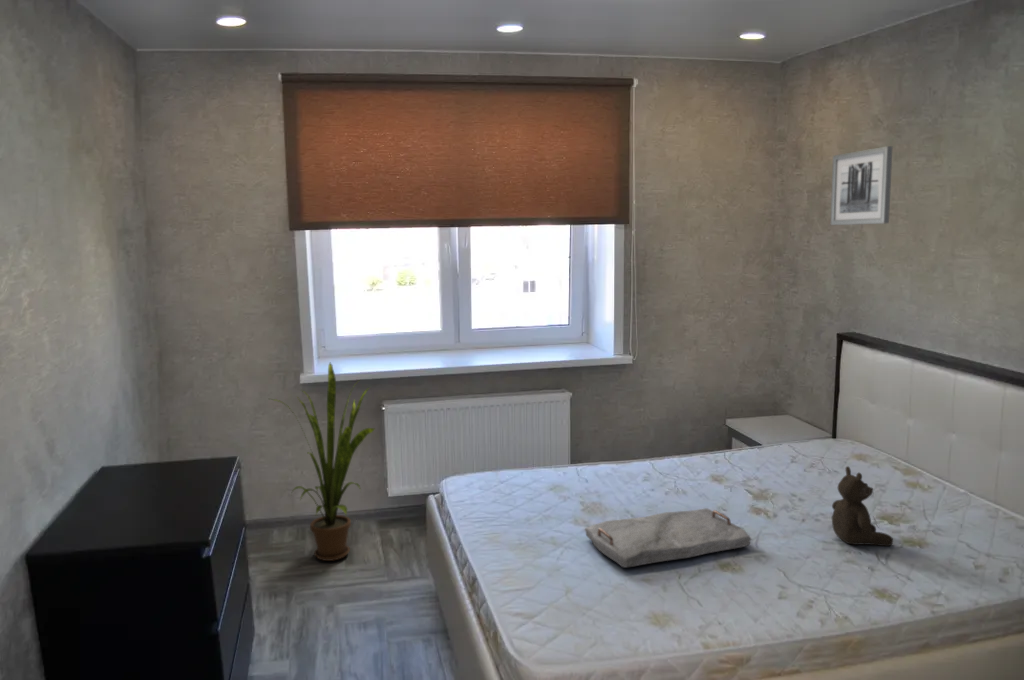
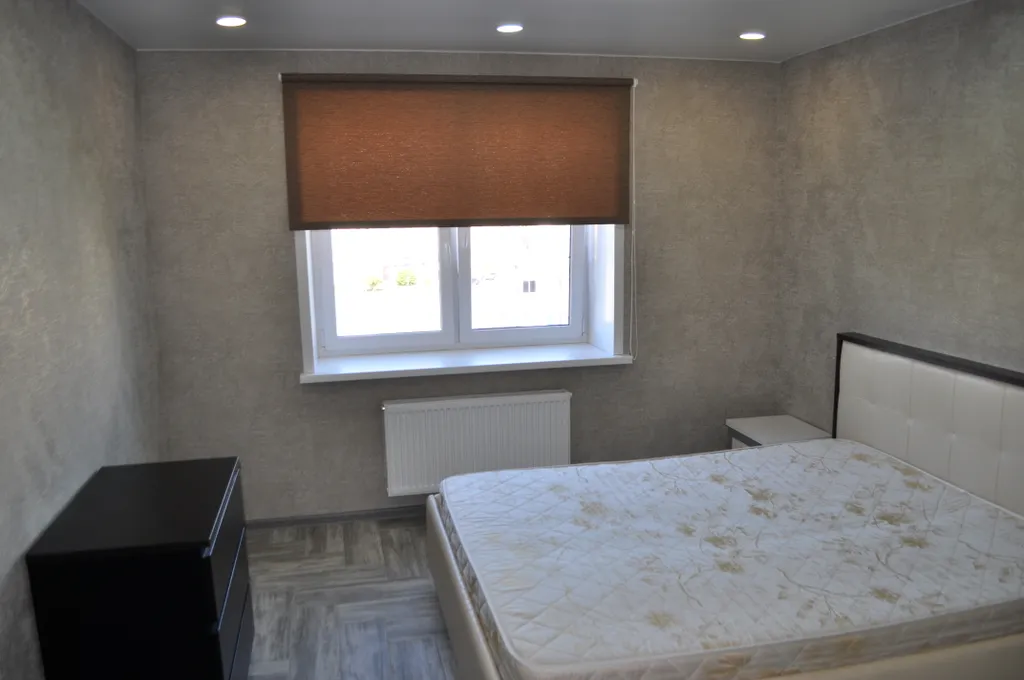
- serving tray (661, 529)
- teddy bear (862, 505)
- wall art (859, 188)
- house plant (324, 462)
